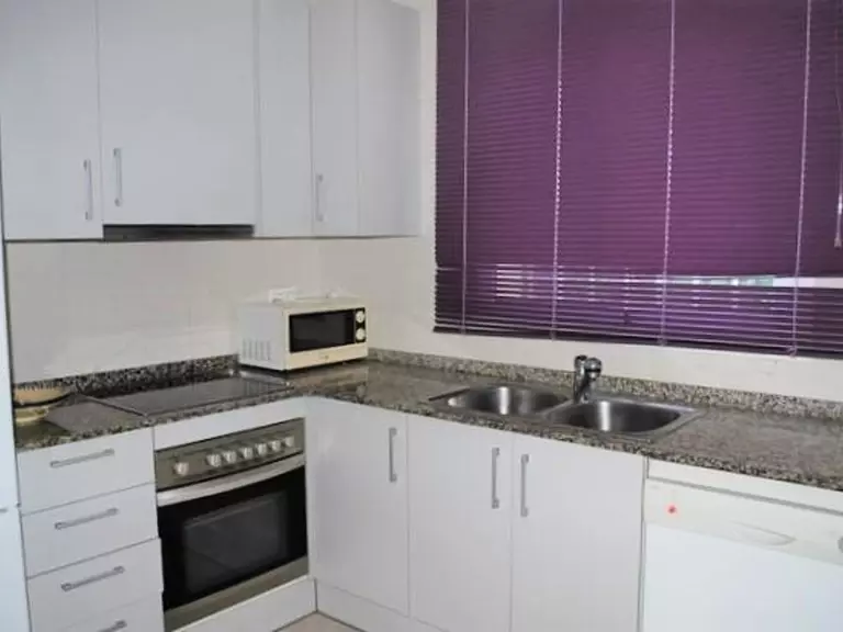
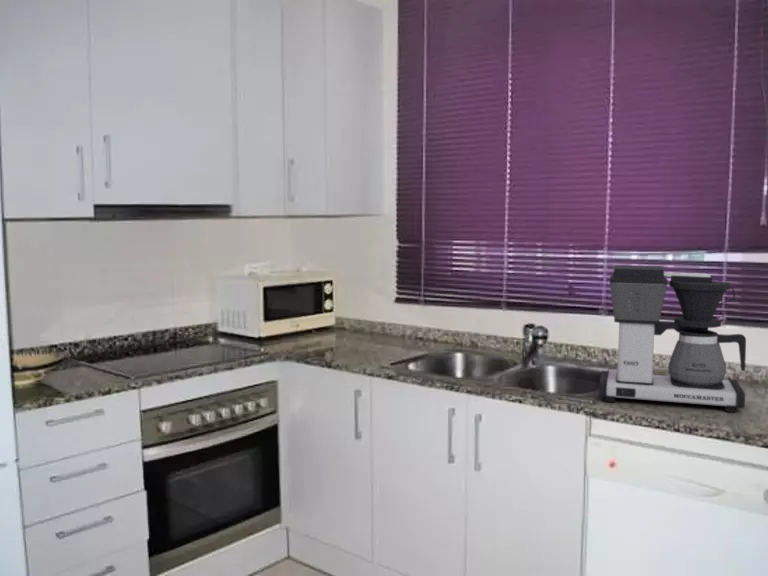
+ coffee maker (675, 330)
